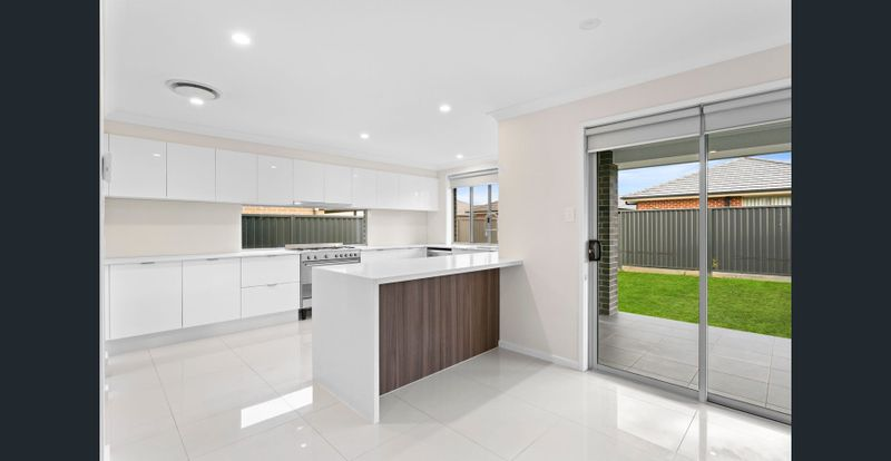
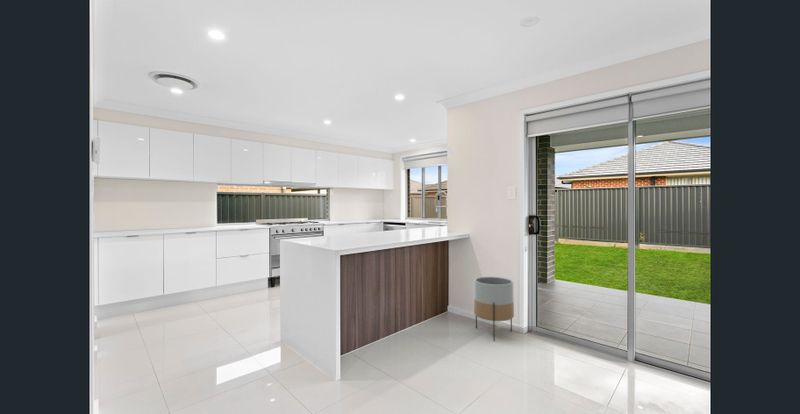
+ planter (493, 306)
